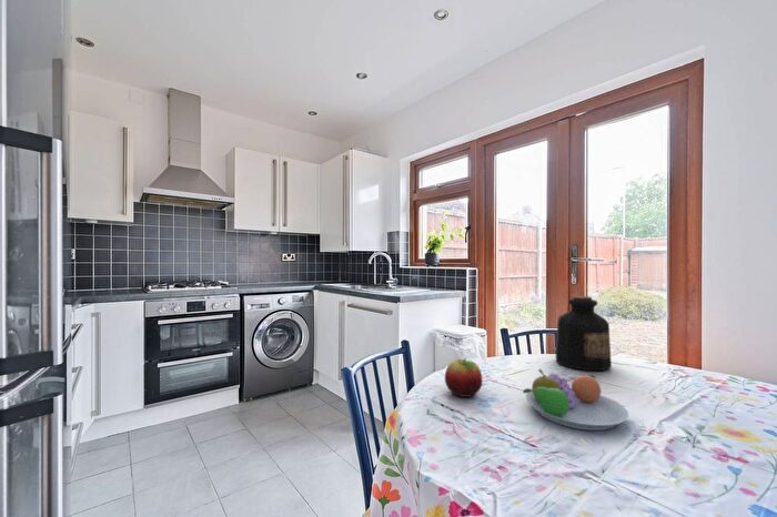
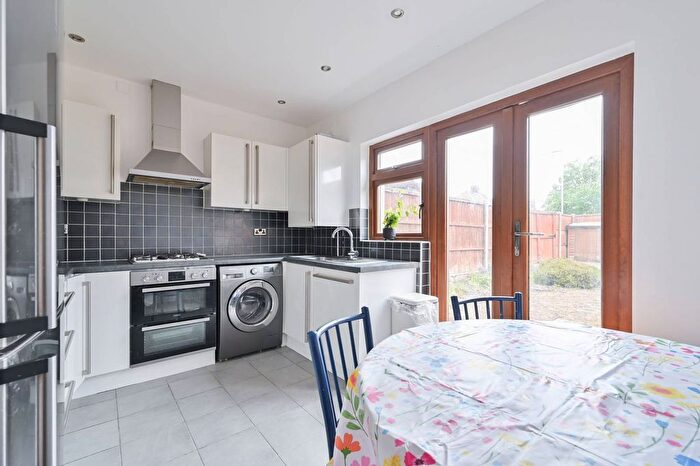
- bottle (582, 330)
- fruit bowl (569, 394)
- fruit (463, 376)
